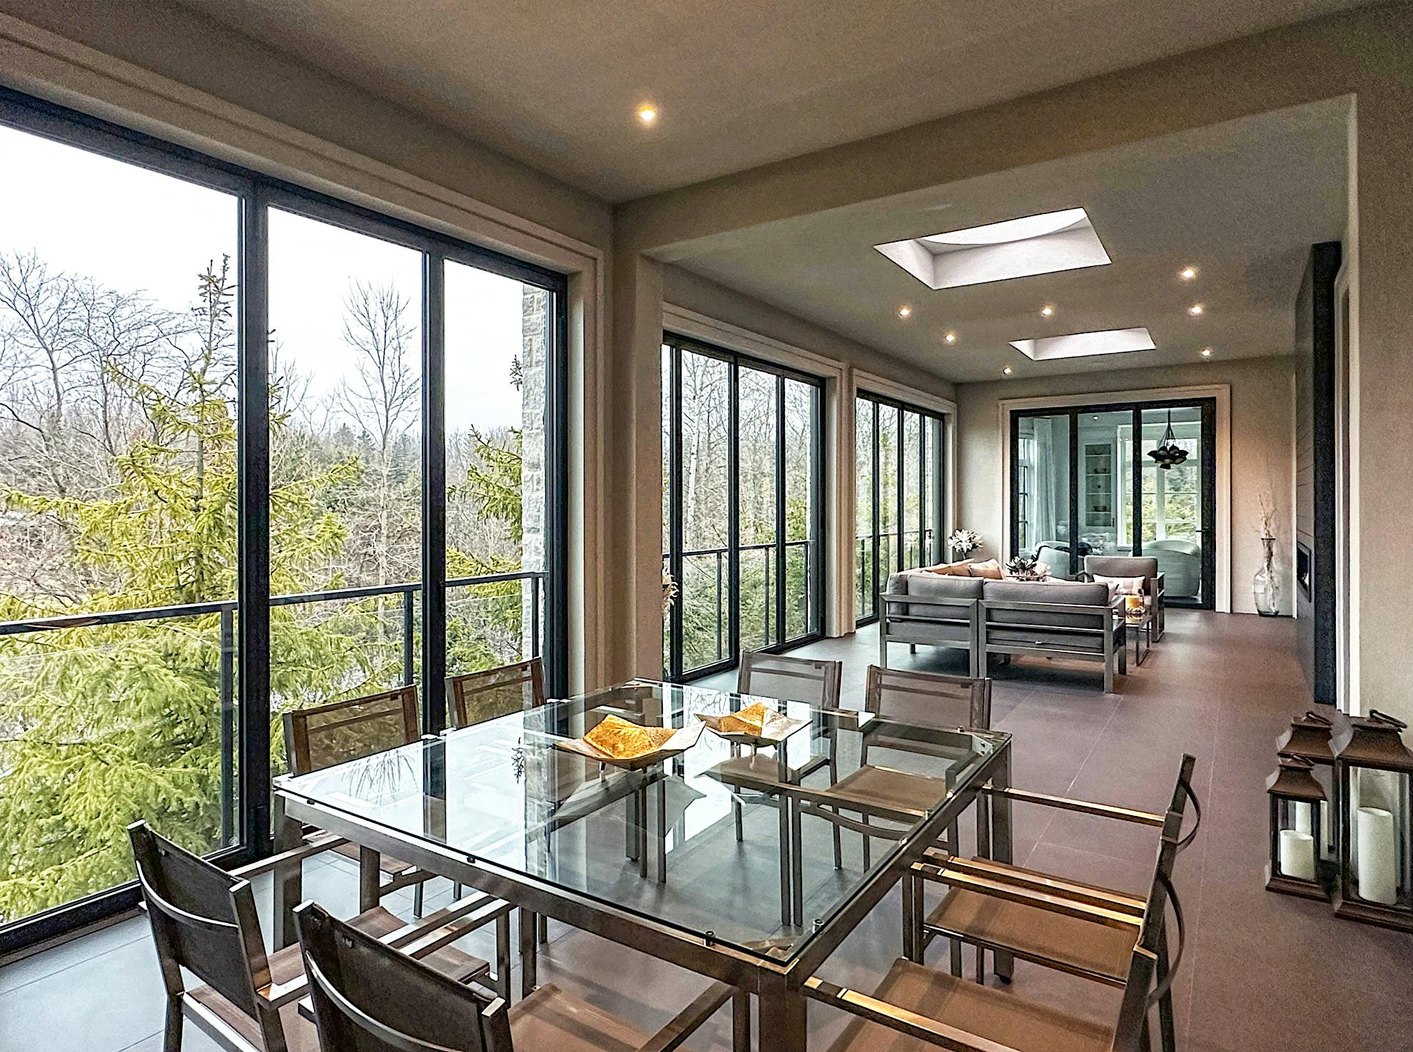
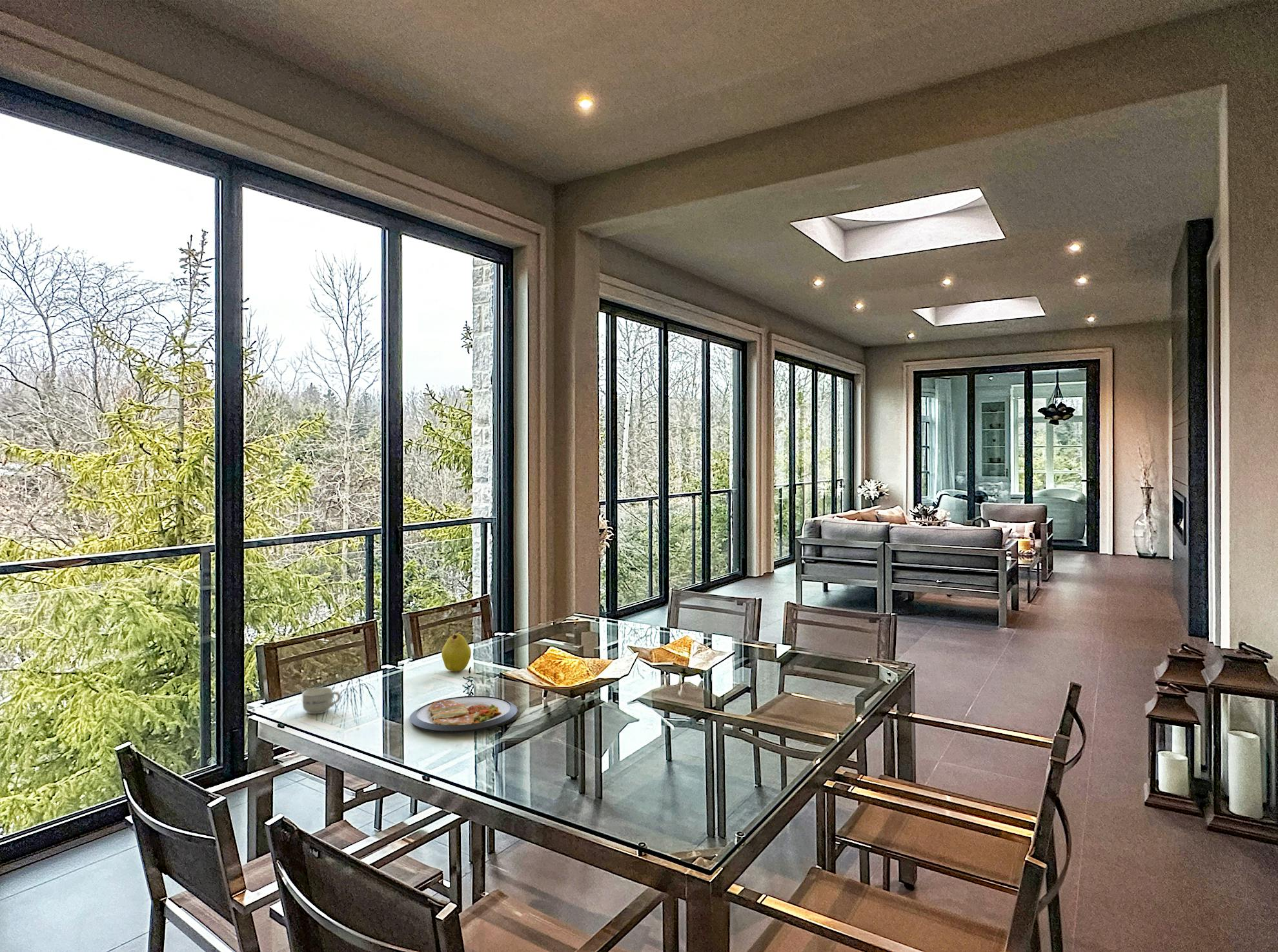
+ dish (464, 711)
+ fruit (456, 652)
+ cup (321, 701)
